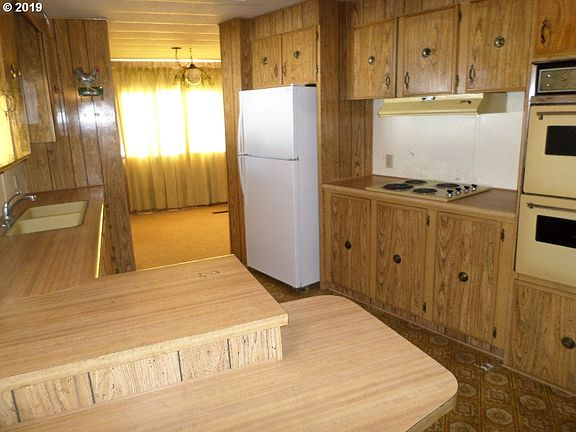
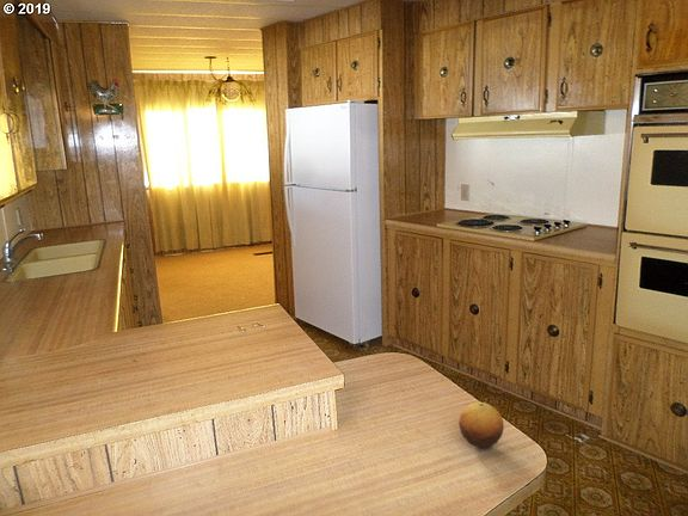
+ fruit (480, 424)
